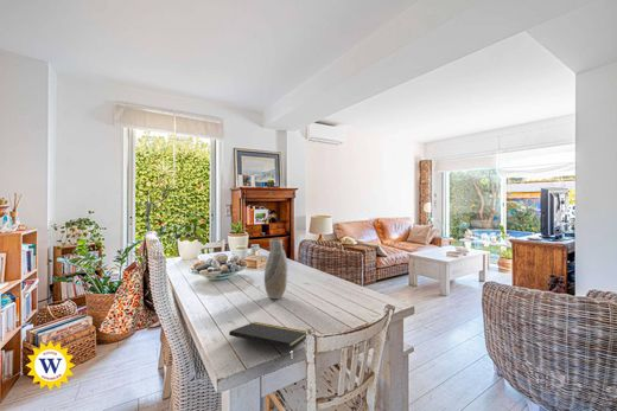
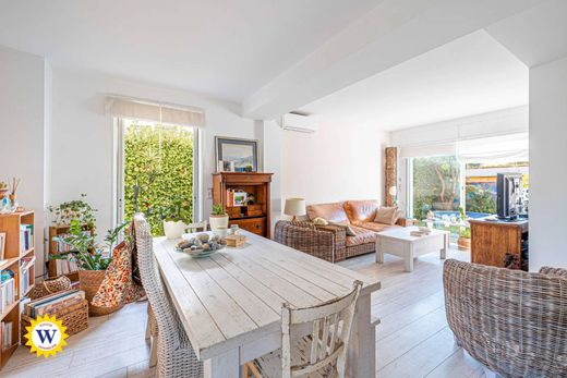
- vase (275, 268)
- notepad (269, 333)
